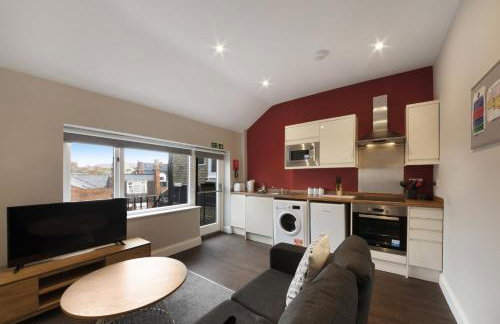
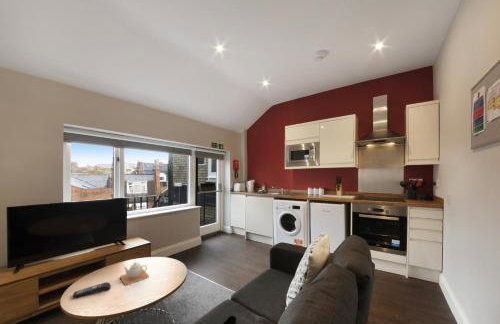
+ remote control (92, 289)
+ teapot (134, 269)
